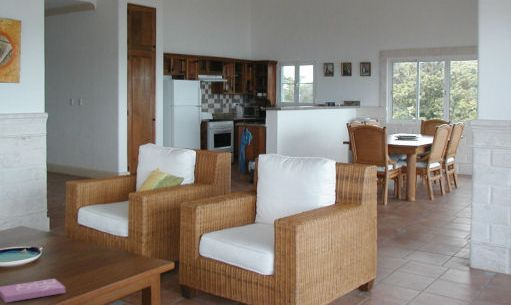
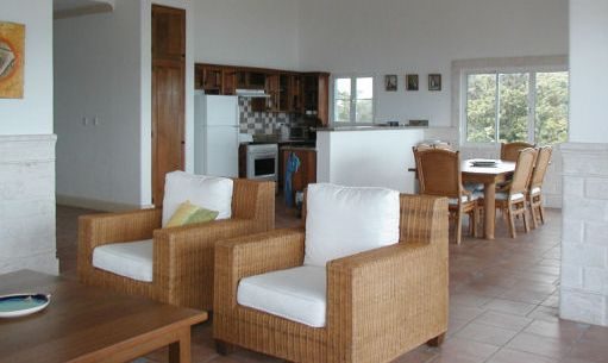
- book (31, 289)
